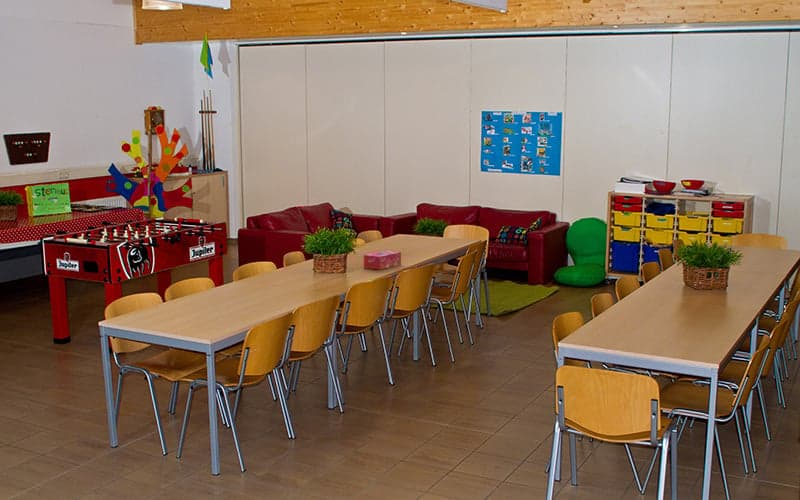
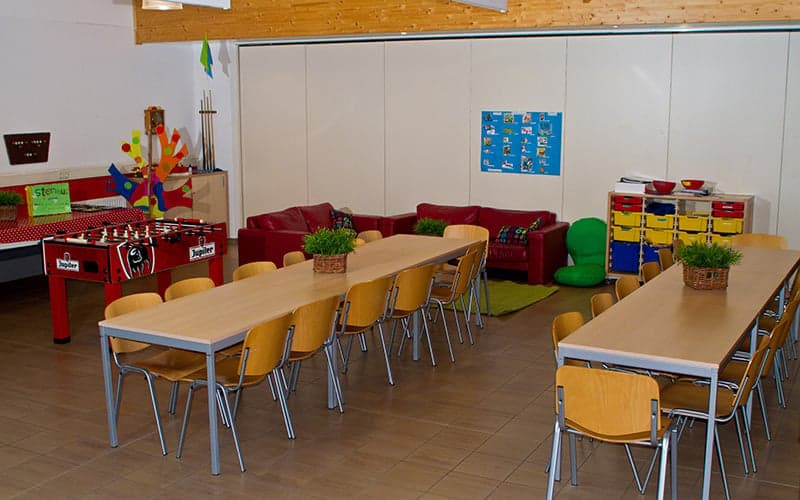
- tissue box (382, 259)
